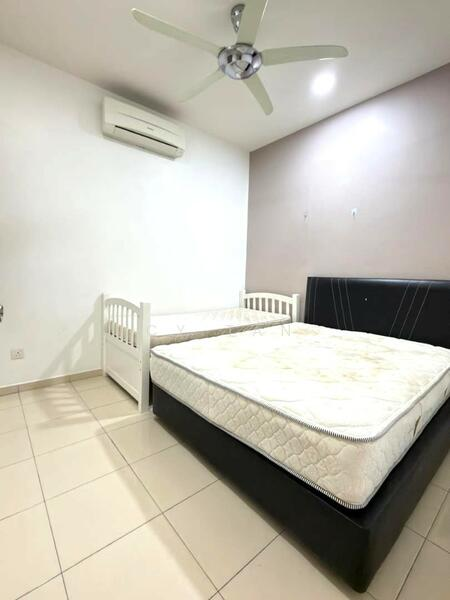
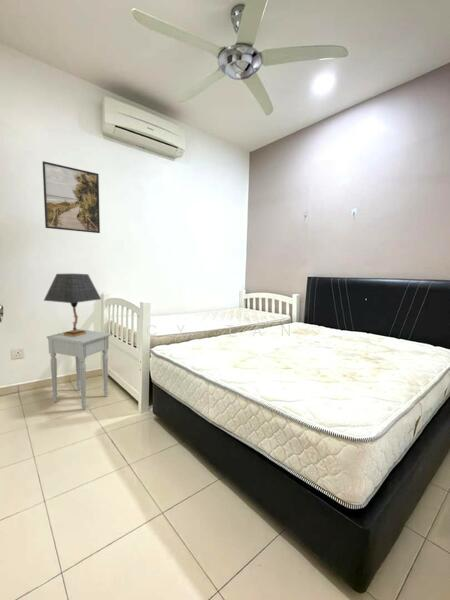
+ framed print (73, 199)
+ table lamp (73, 304)
+ nightstand (81, 367)
